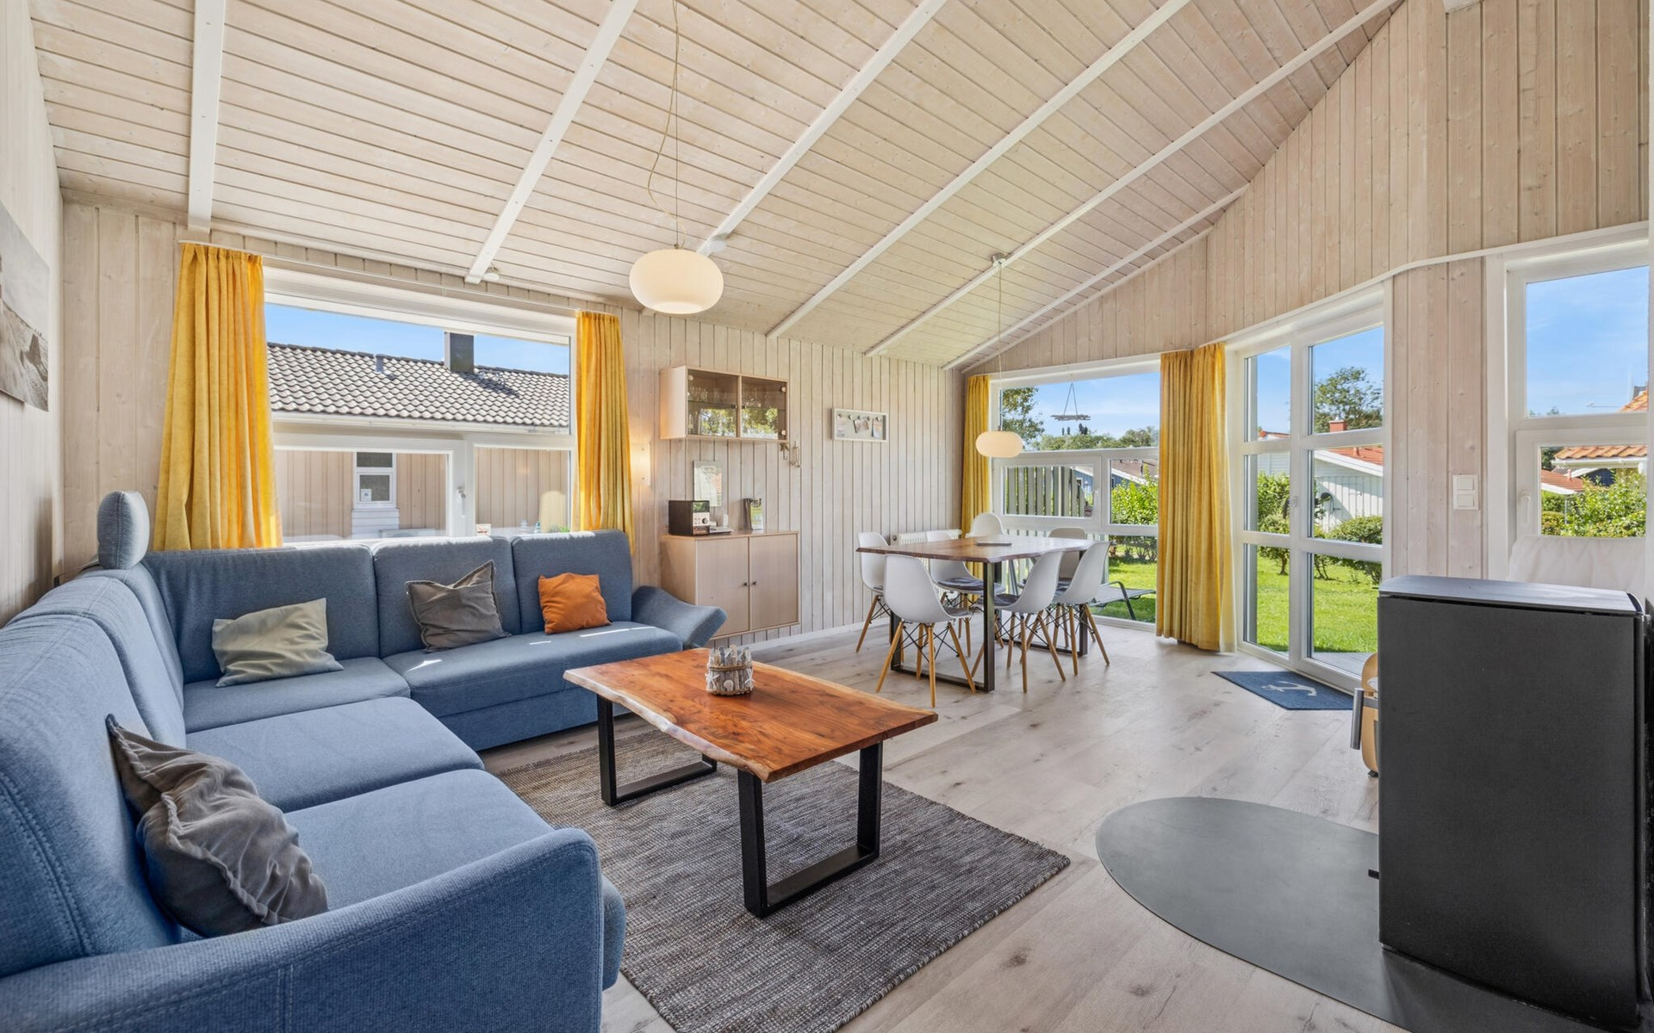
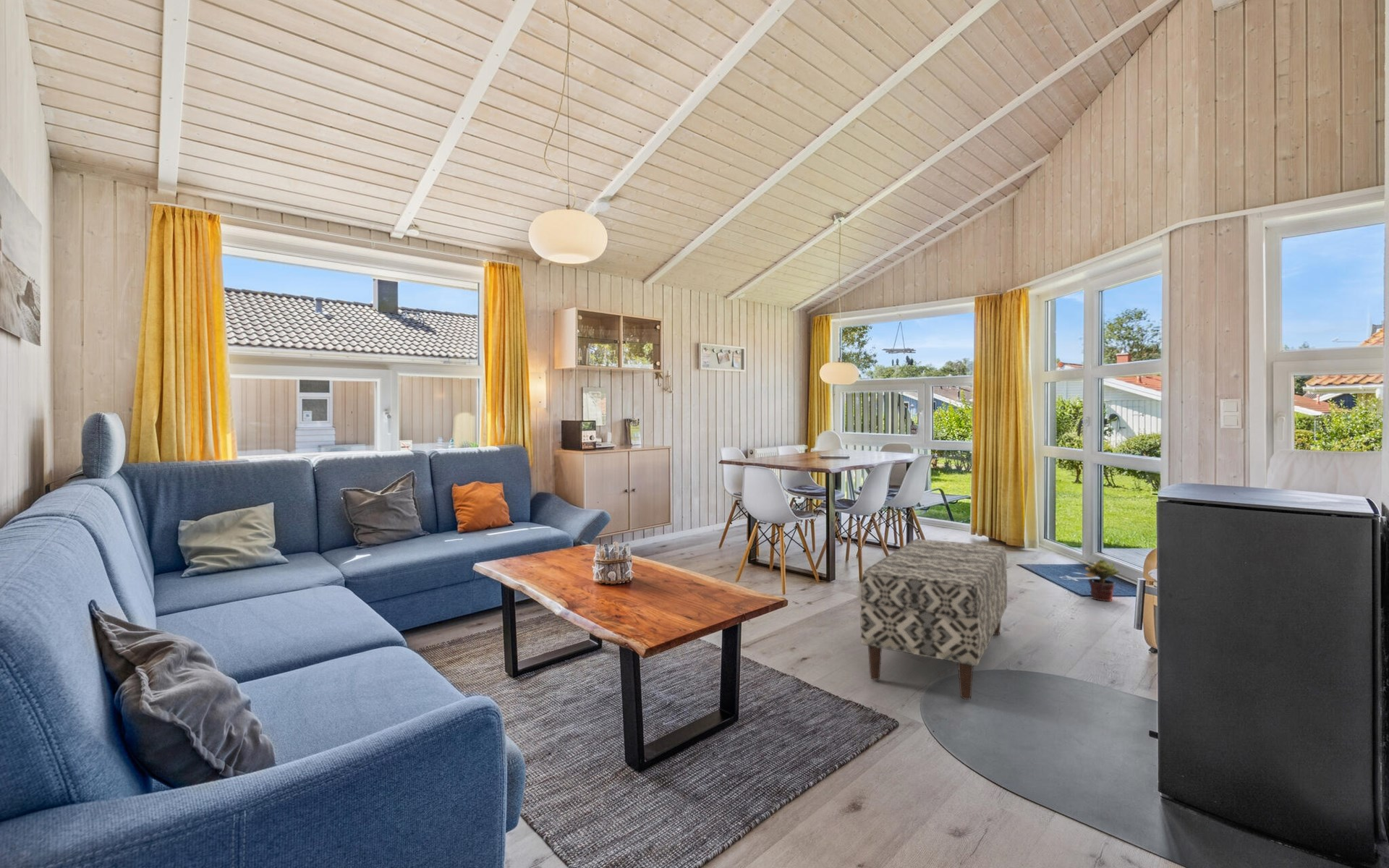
+ bench (940, 606)
+ potted plant (1102, 579)
